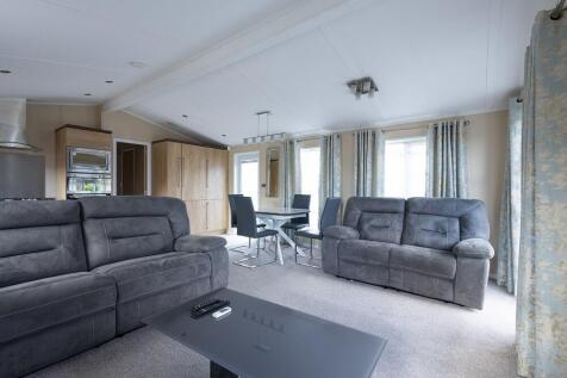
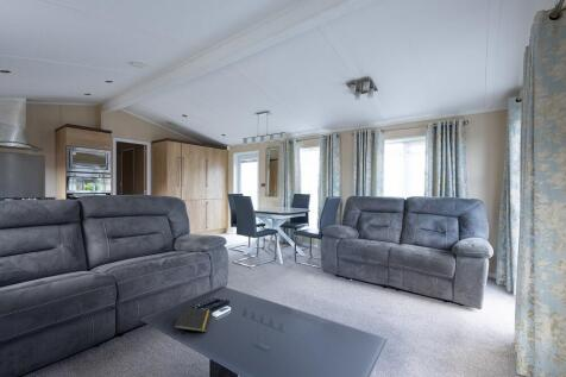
+ notepad (194, 318)
